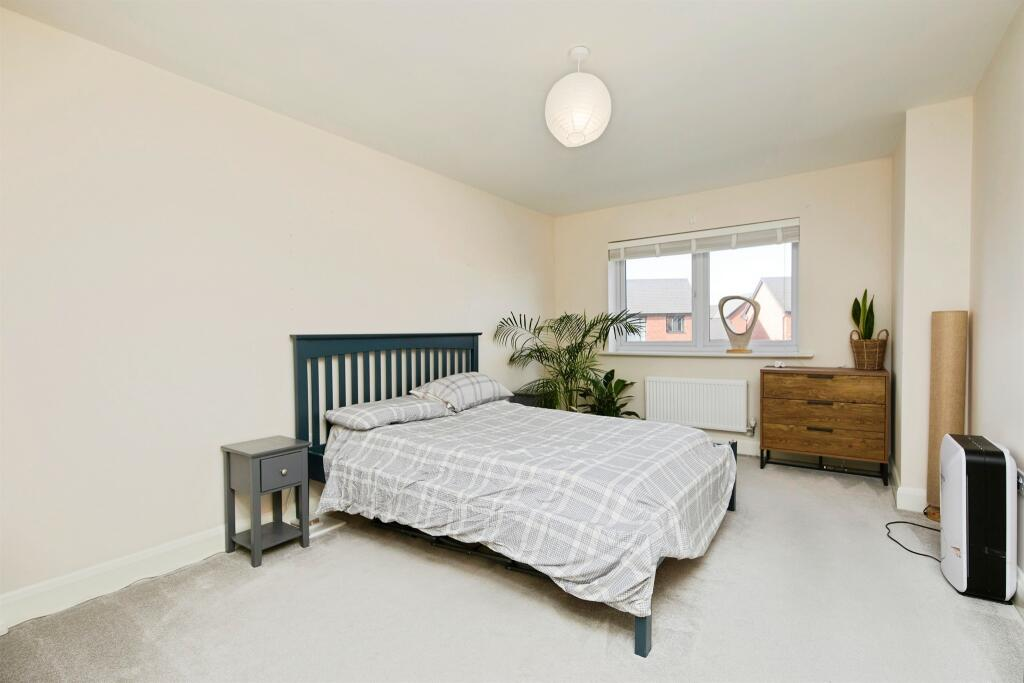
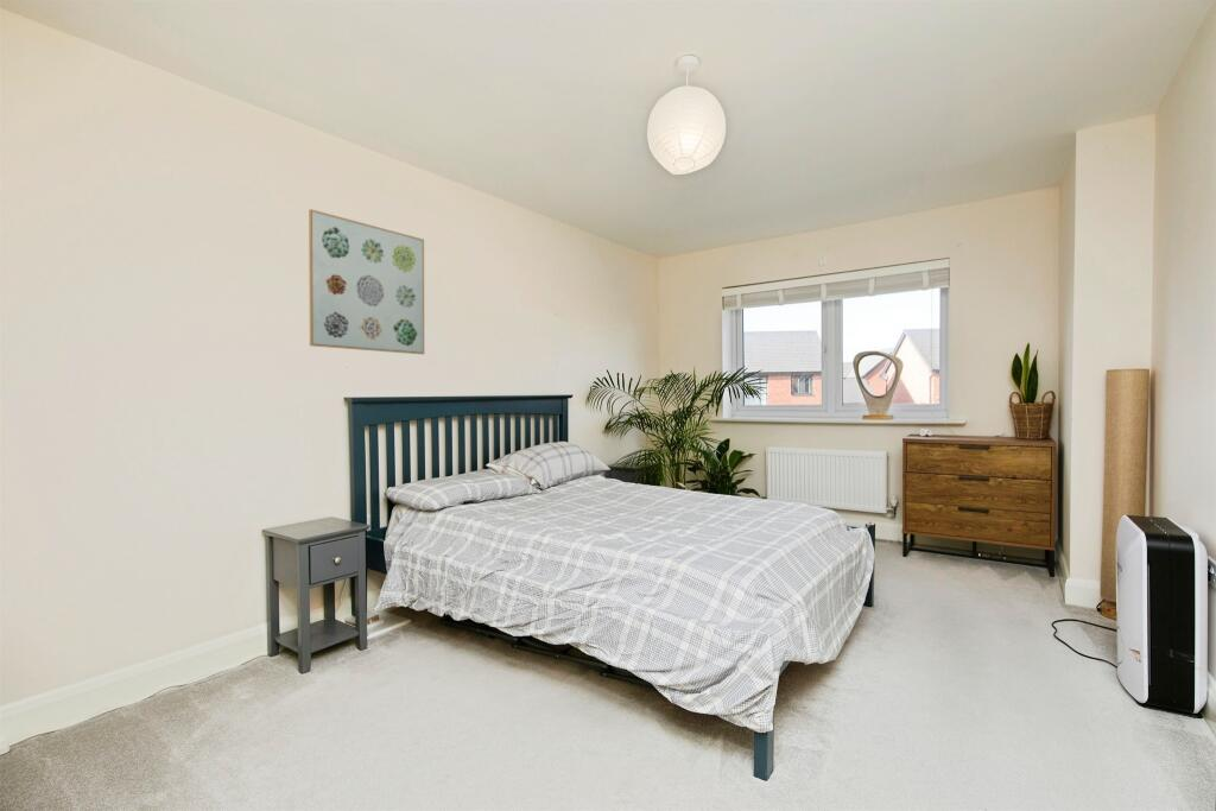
+ wall art (372, 287)
